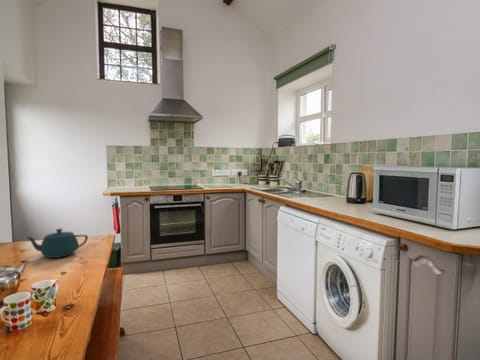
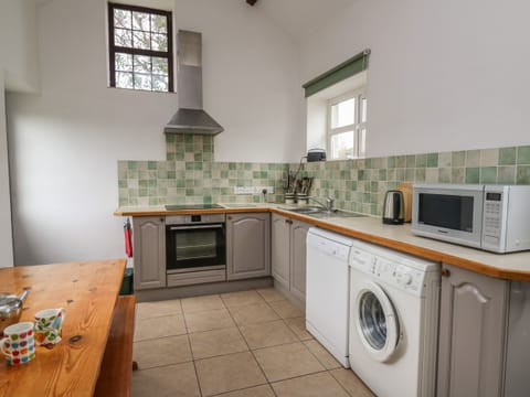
- teapot (57, 242)
